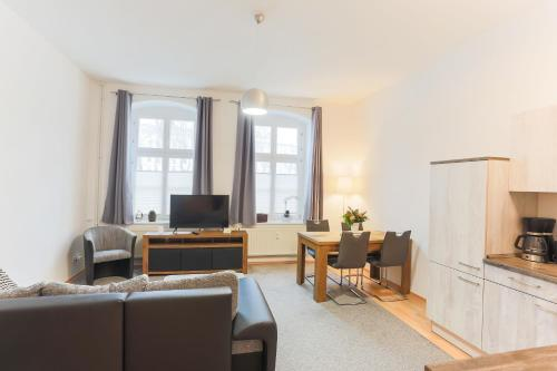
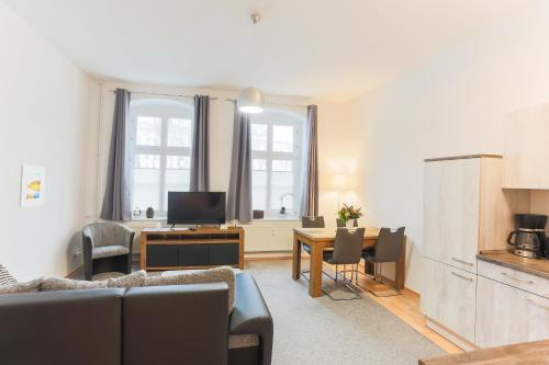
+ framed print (33, 185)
